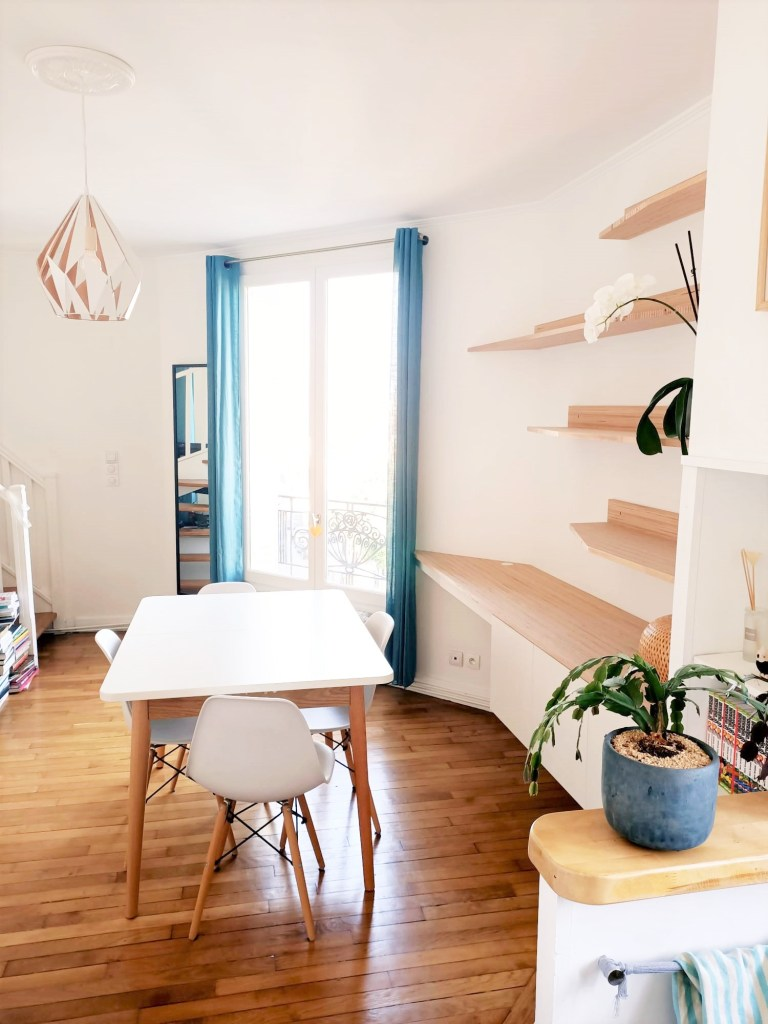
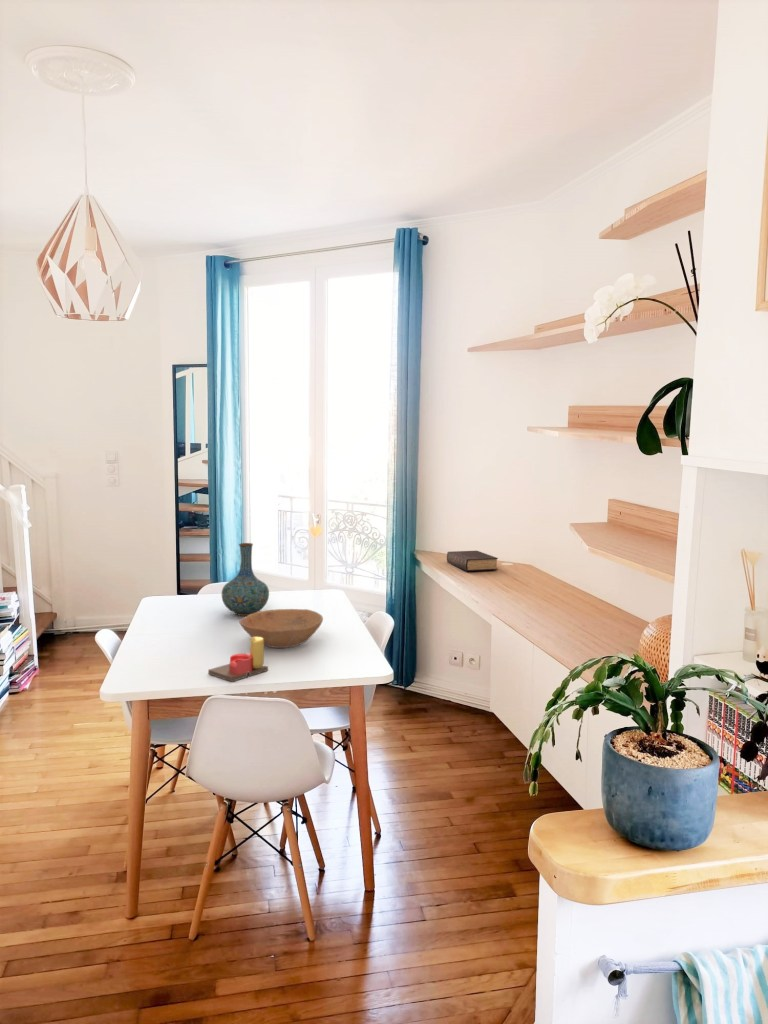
+ vase (245, 579)
+ bowl (281, 630)
+ book (471, 560)
+ candle (239, 655)
